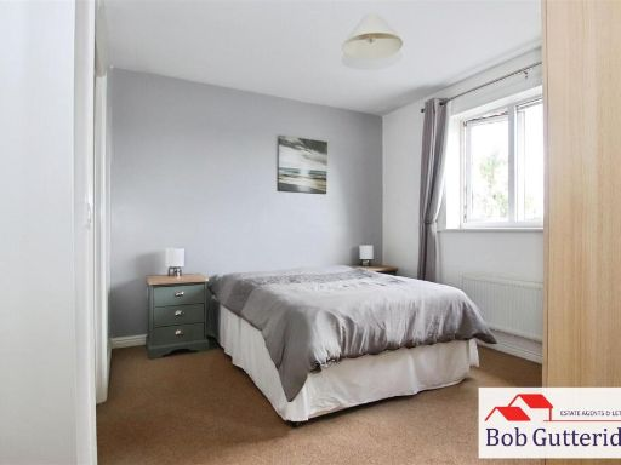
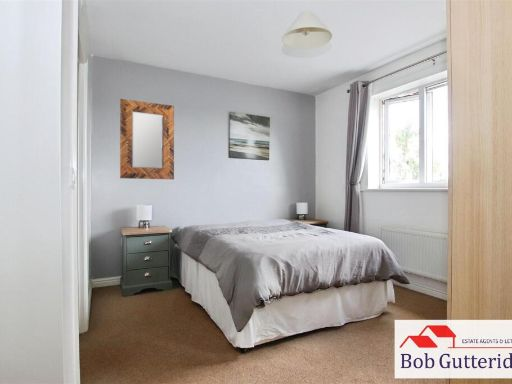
+ home mirror (147, 140)
